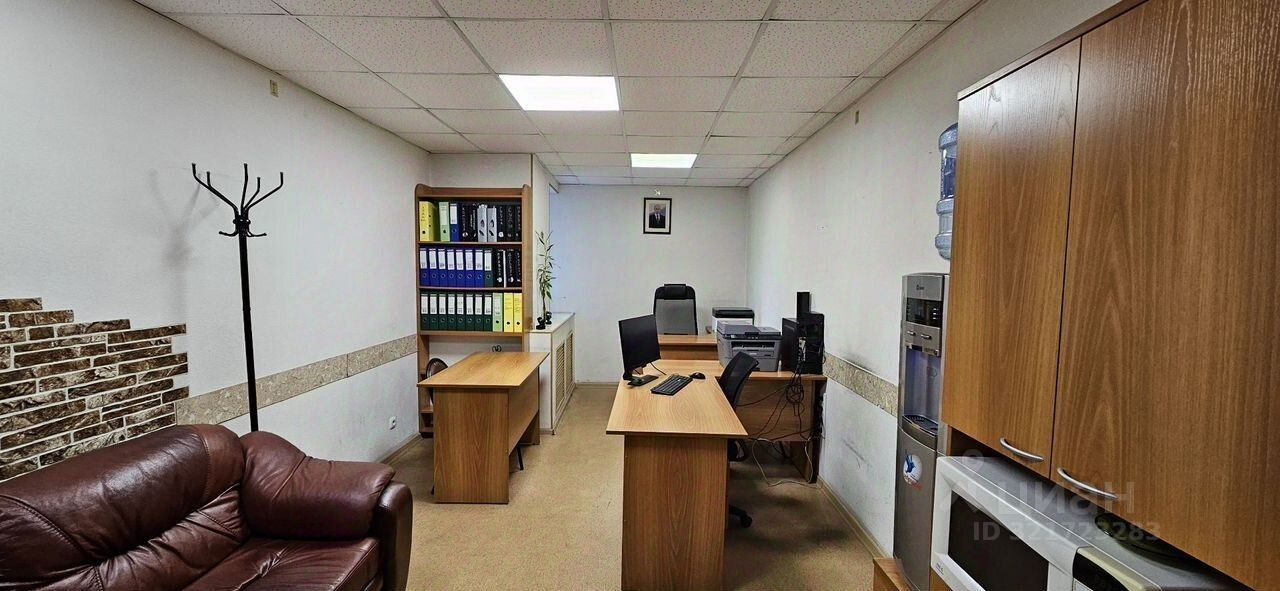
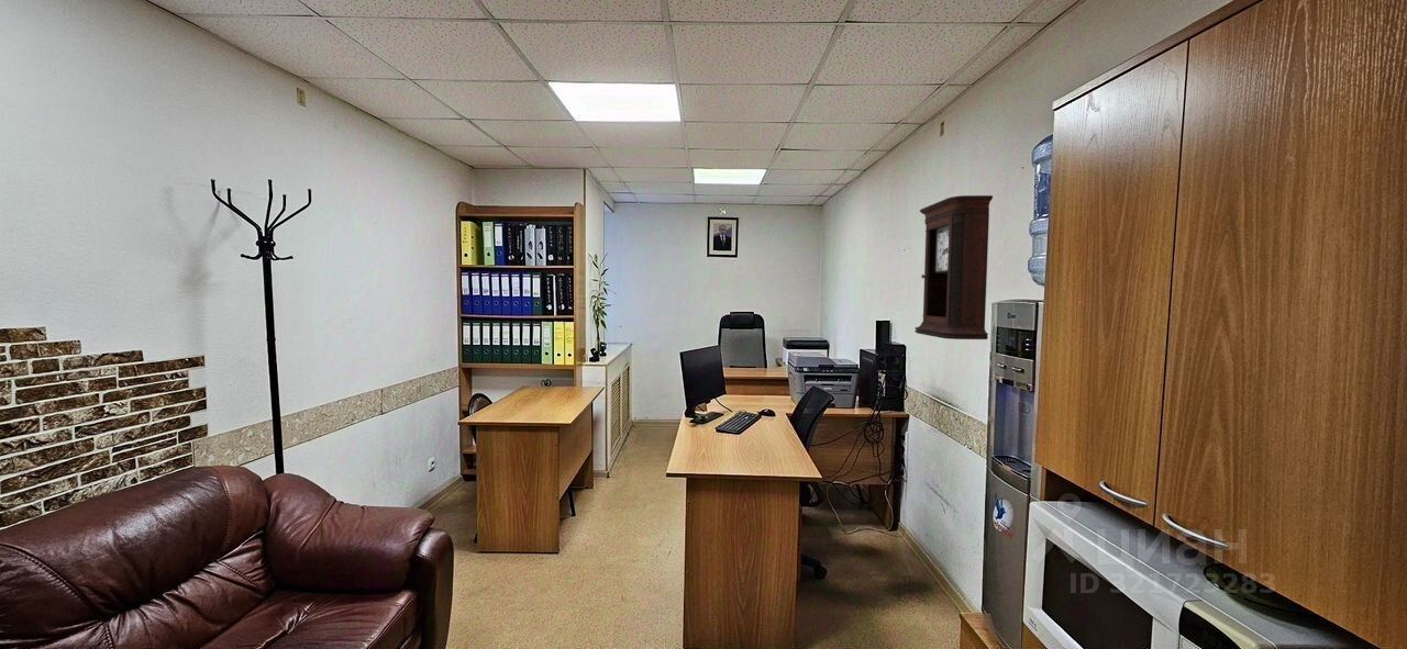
+ pendulum clock (948, 270)
